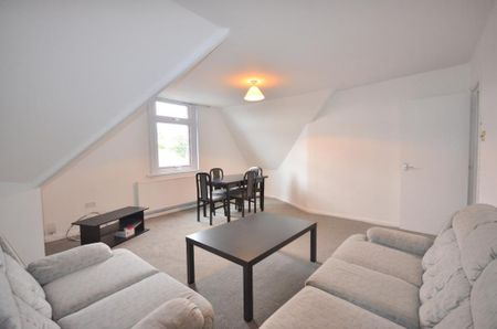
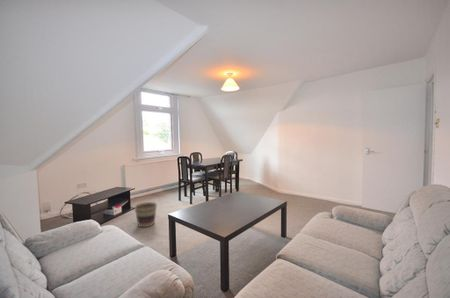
+ basket (146, 214)
